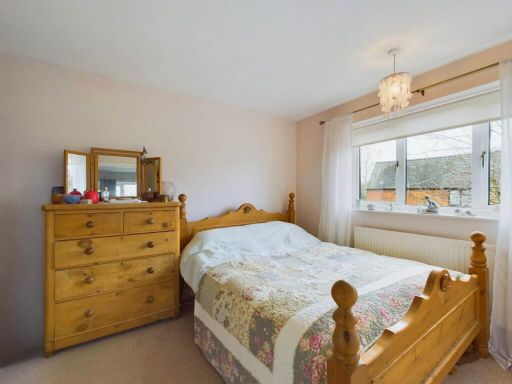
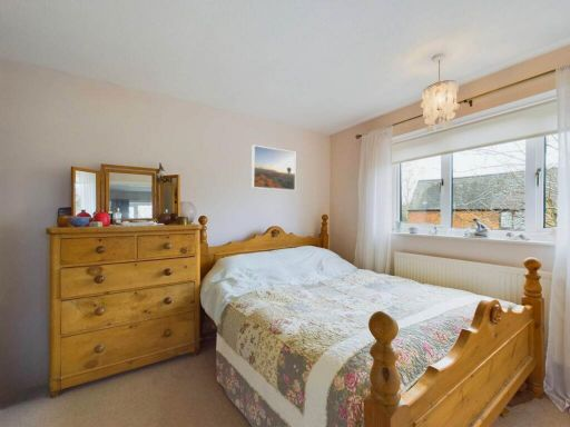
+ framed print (274, 169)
